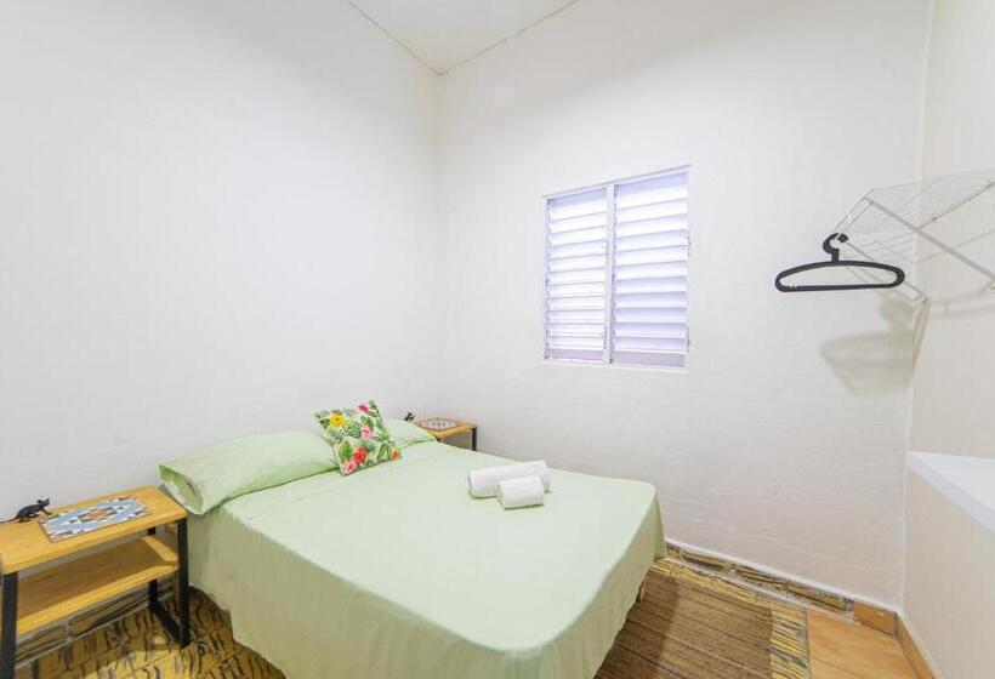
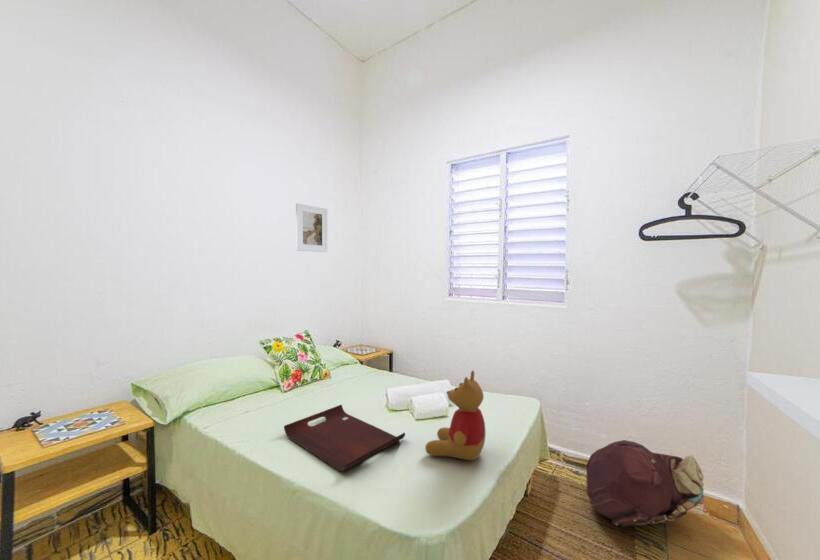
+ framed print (312, 228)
+ serving tray (343, 433)
+ stuffed bear (456, 412)
+ backpack (640, 478)
